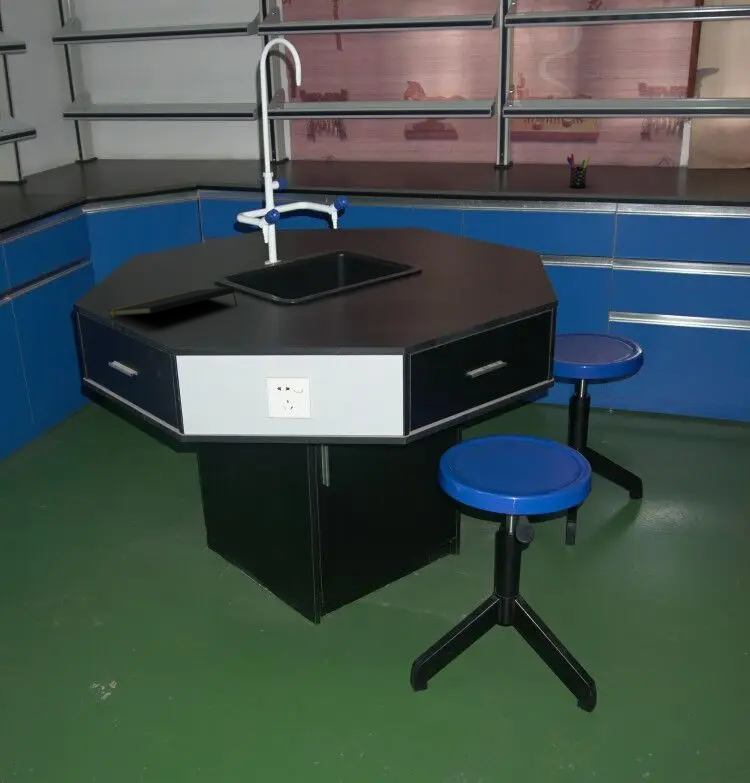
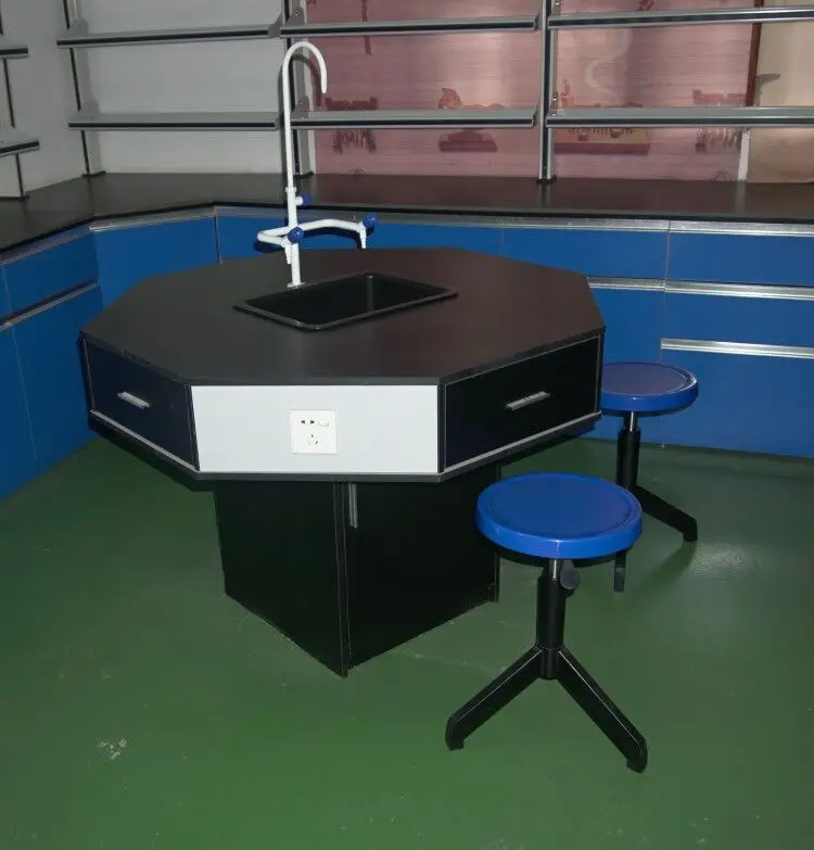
- notepad (172, 301)
- pen holder (578, 170)
